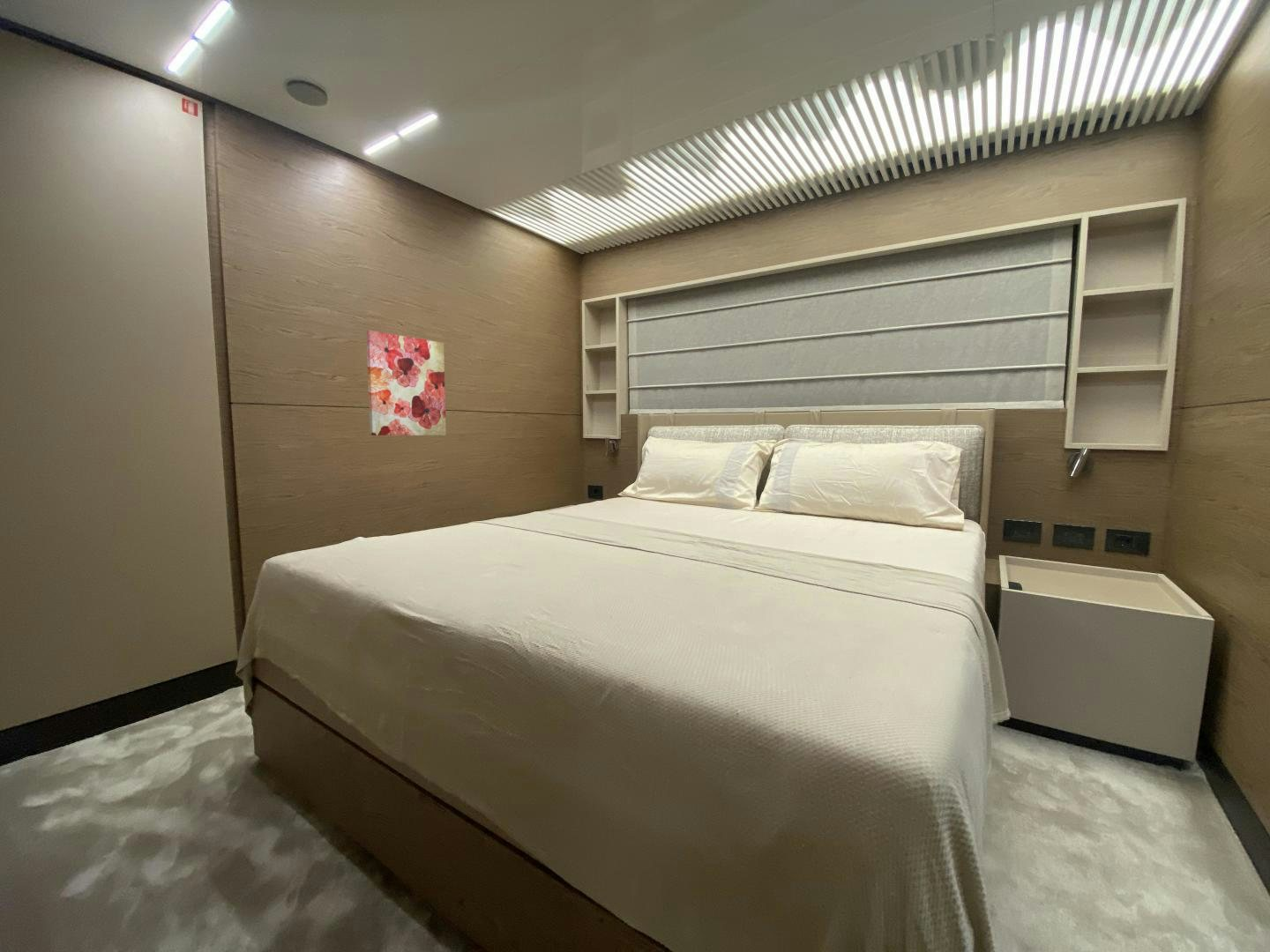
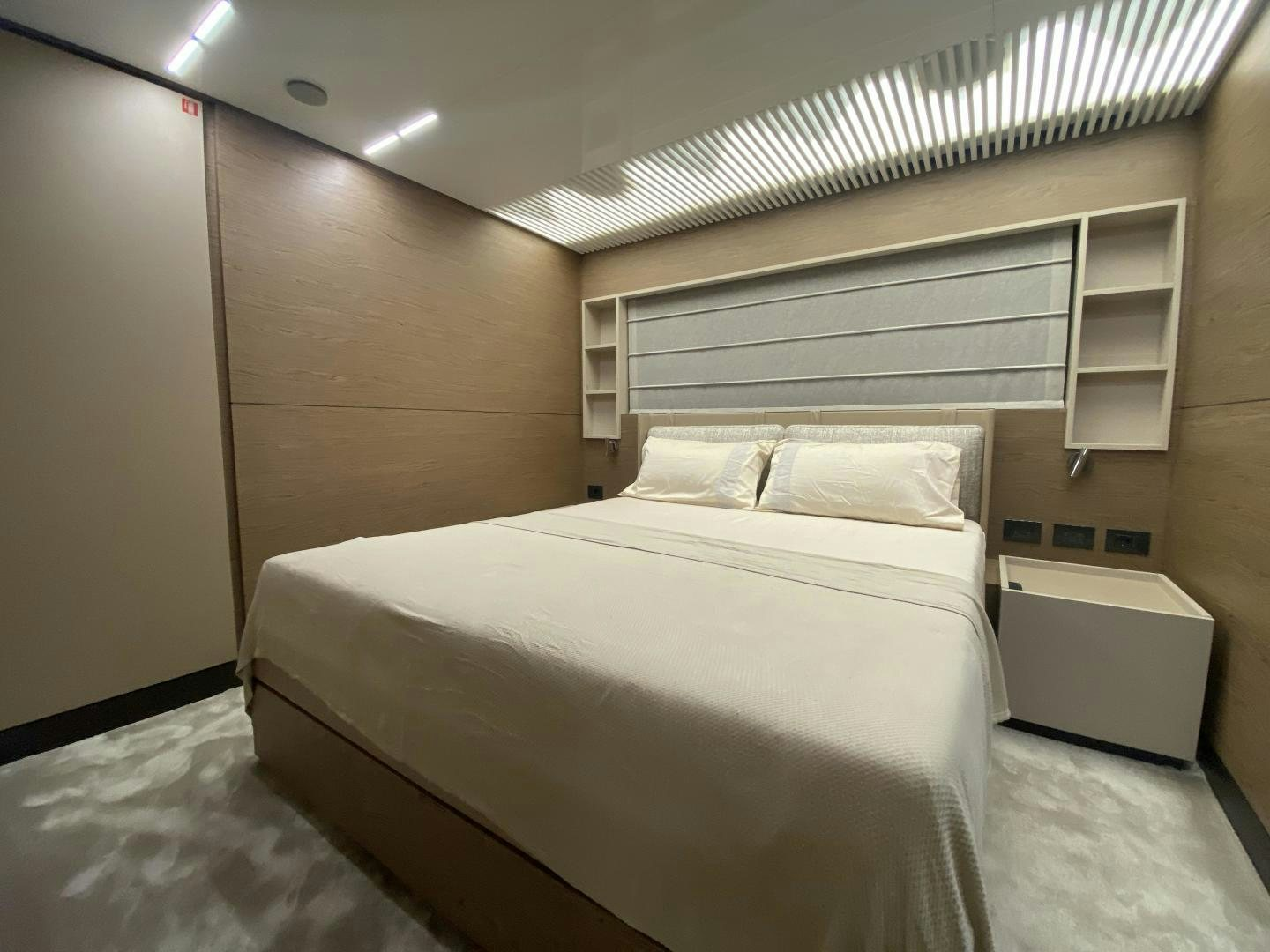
- wall art (408, 386)
